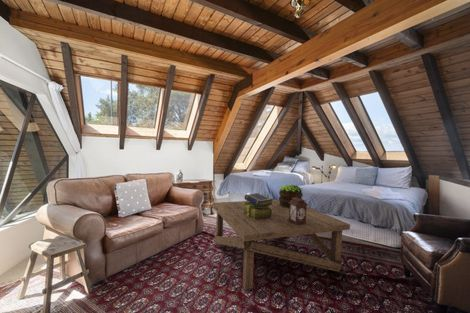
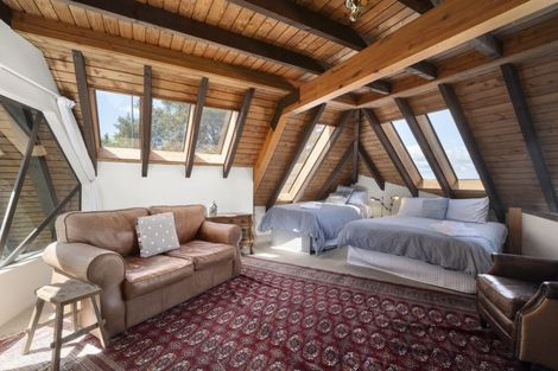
- coffee table (271, 234)
- potted plant (290, 195)
- lantern (297, 206)
- stack of books (258, 205)
